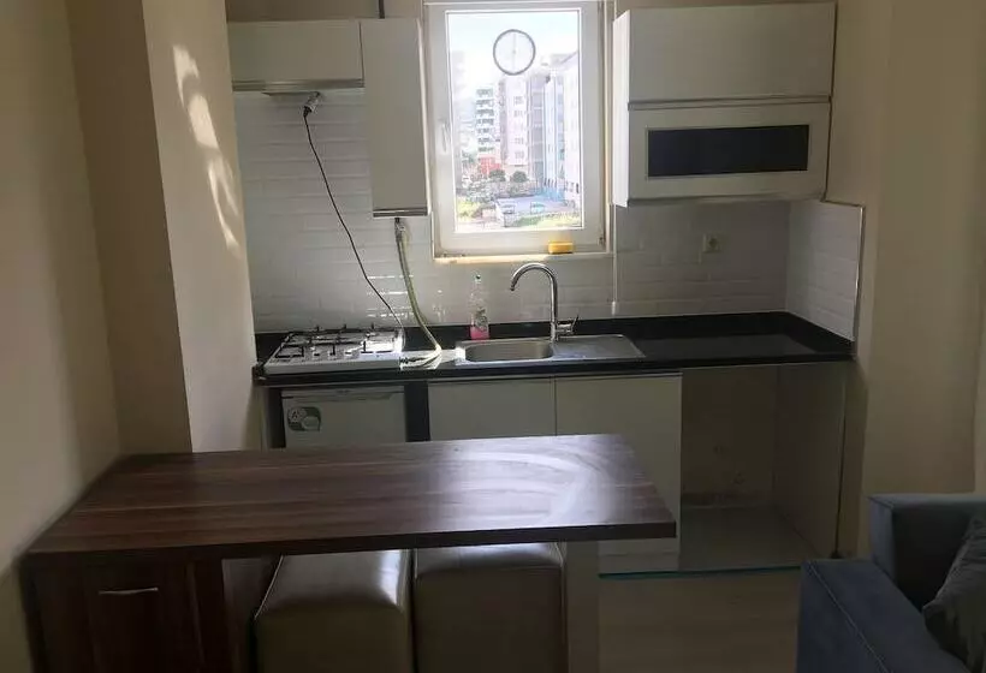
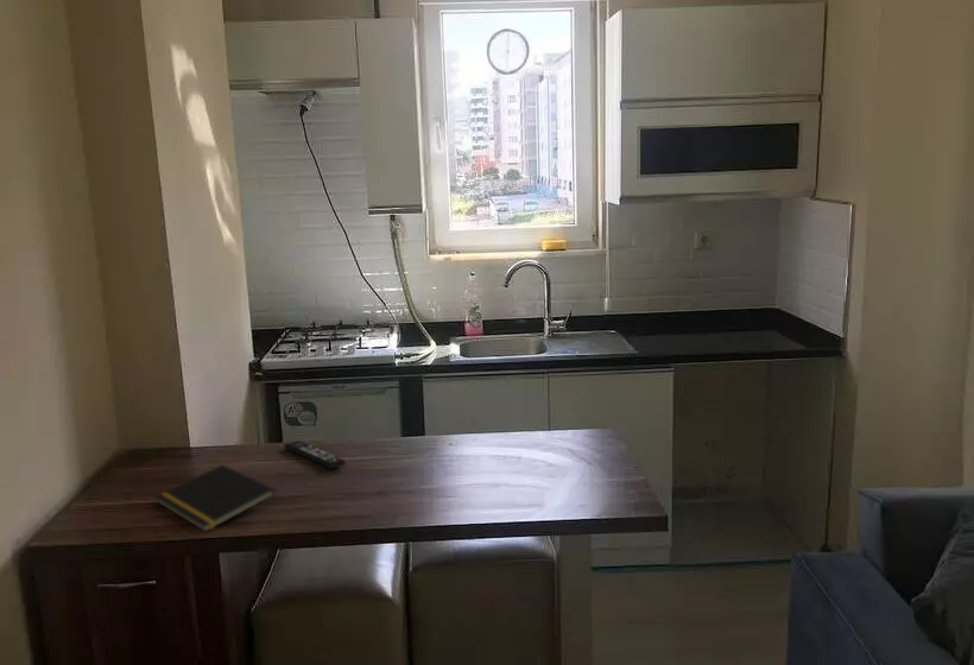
+ remote control (314, 454)
+ notepad (214, 495)
